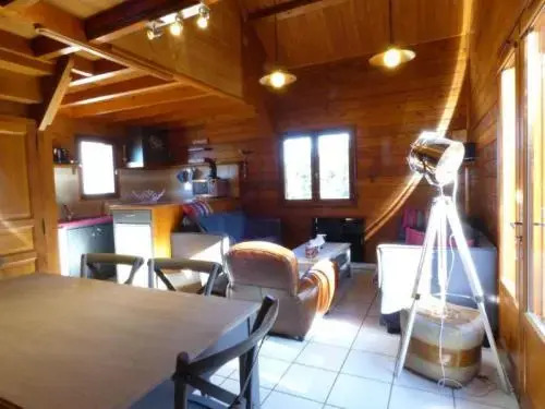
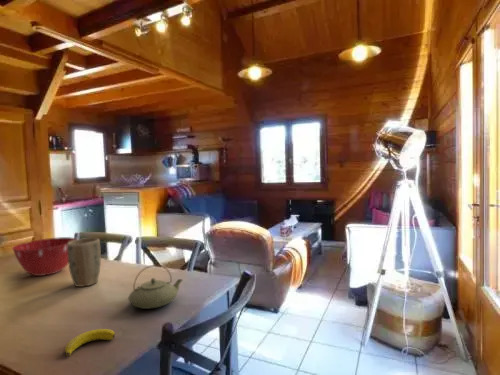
+ plant pot (85, 262)
+ mixing bowl (46, 257)
+ teapot (156, 283)
+ banana (89, 339)
